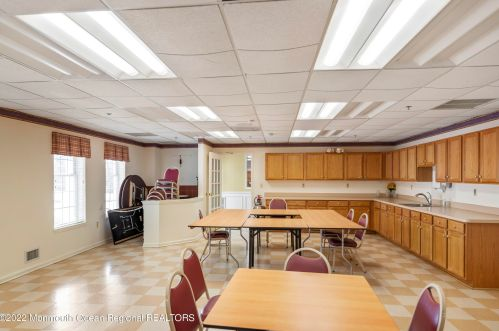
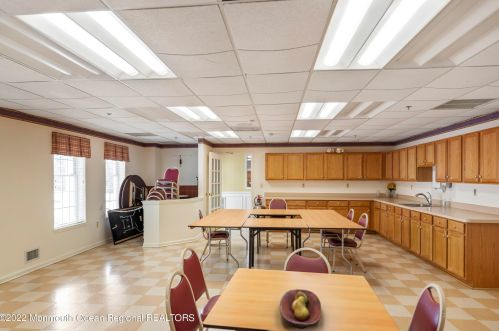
+ fruit bowl (300, 305)
